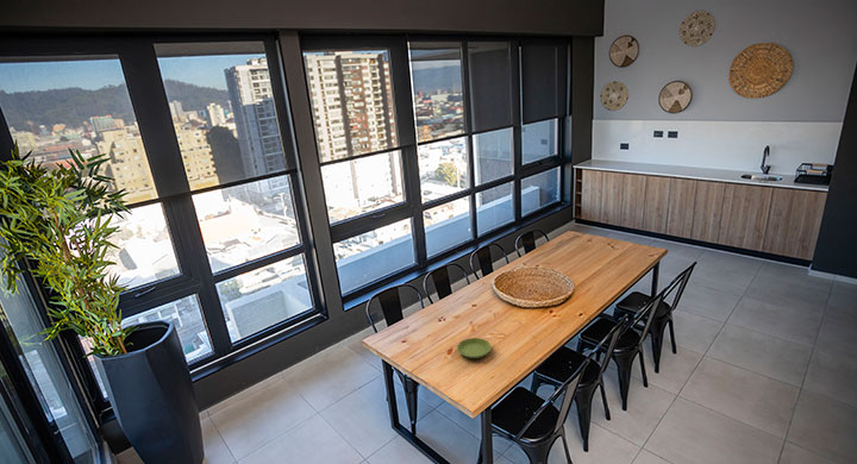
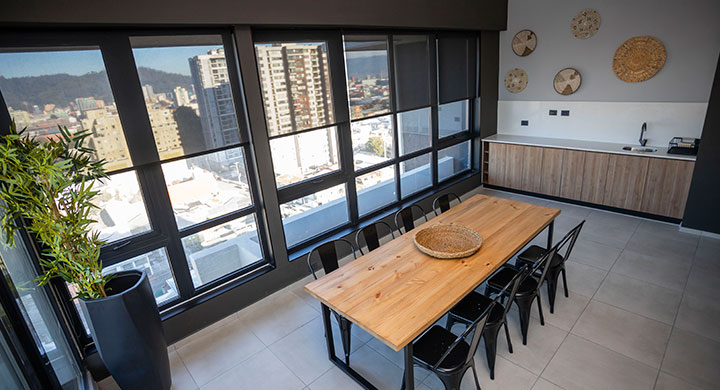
- saucer (474, 349)
